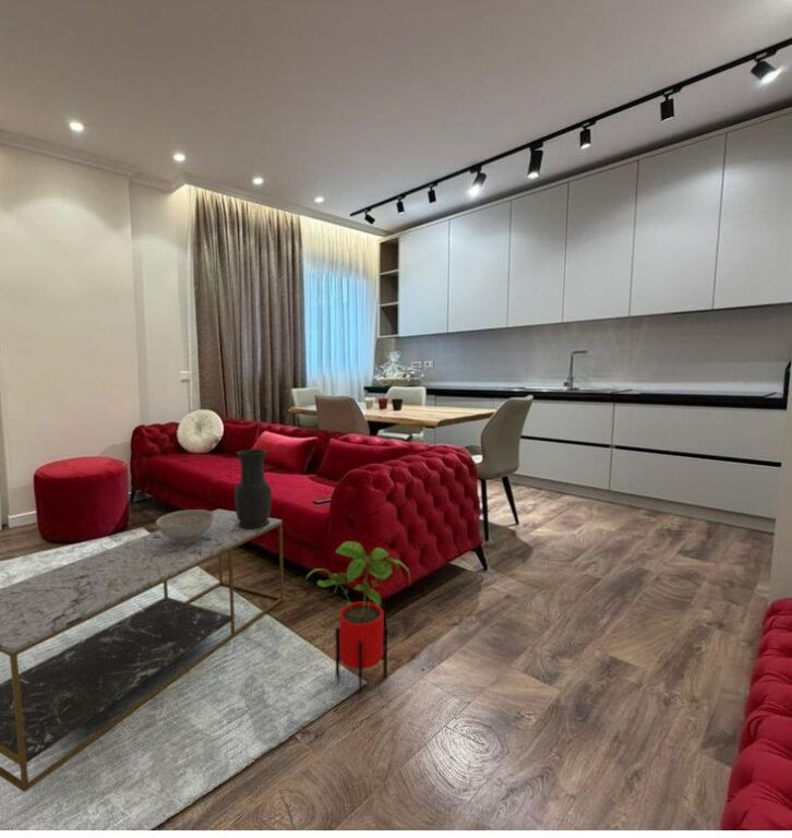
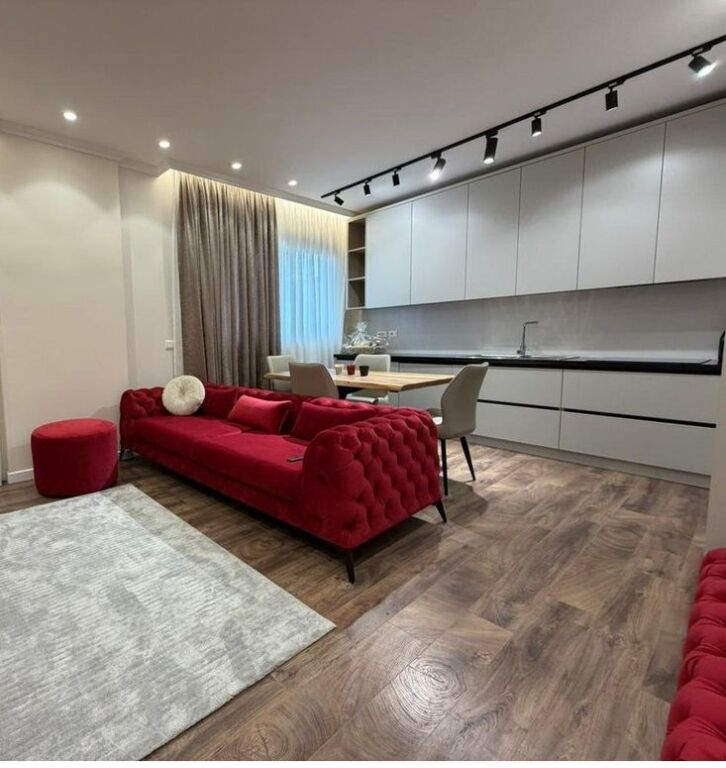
- decorative bowl (185, 527)
- vase (252, 488)
- coffee table (153, 604)
- house plant (358, 608)
